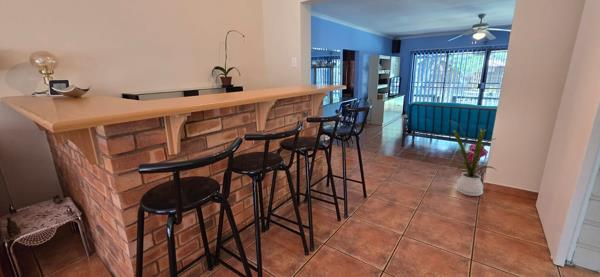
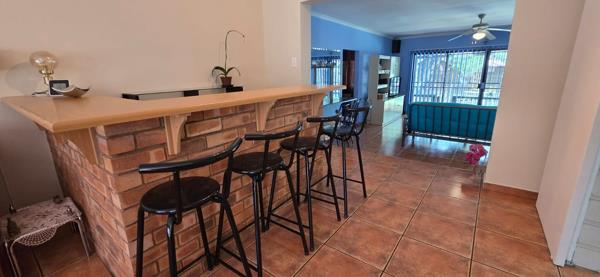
- house plant (468, 158)
